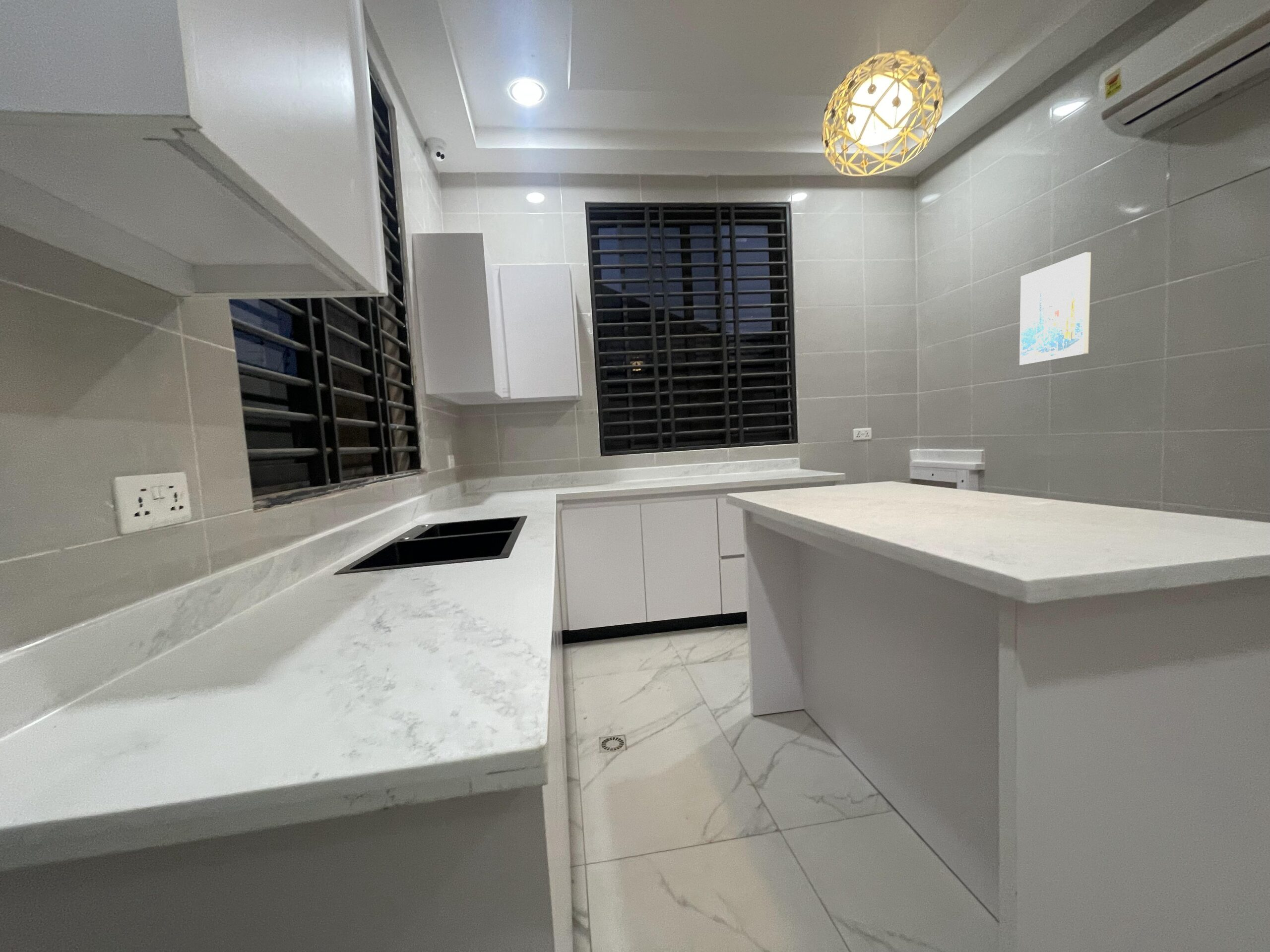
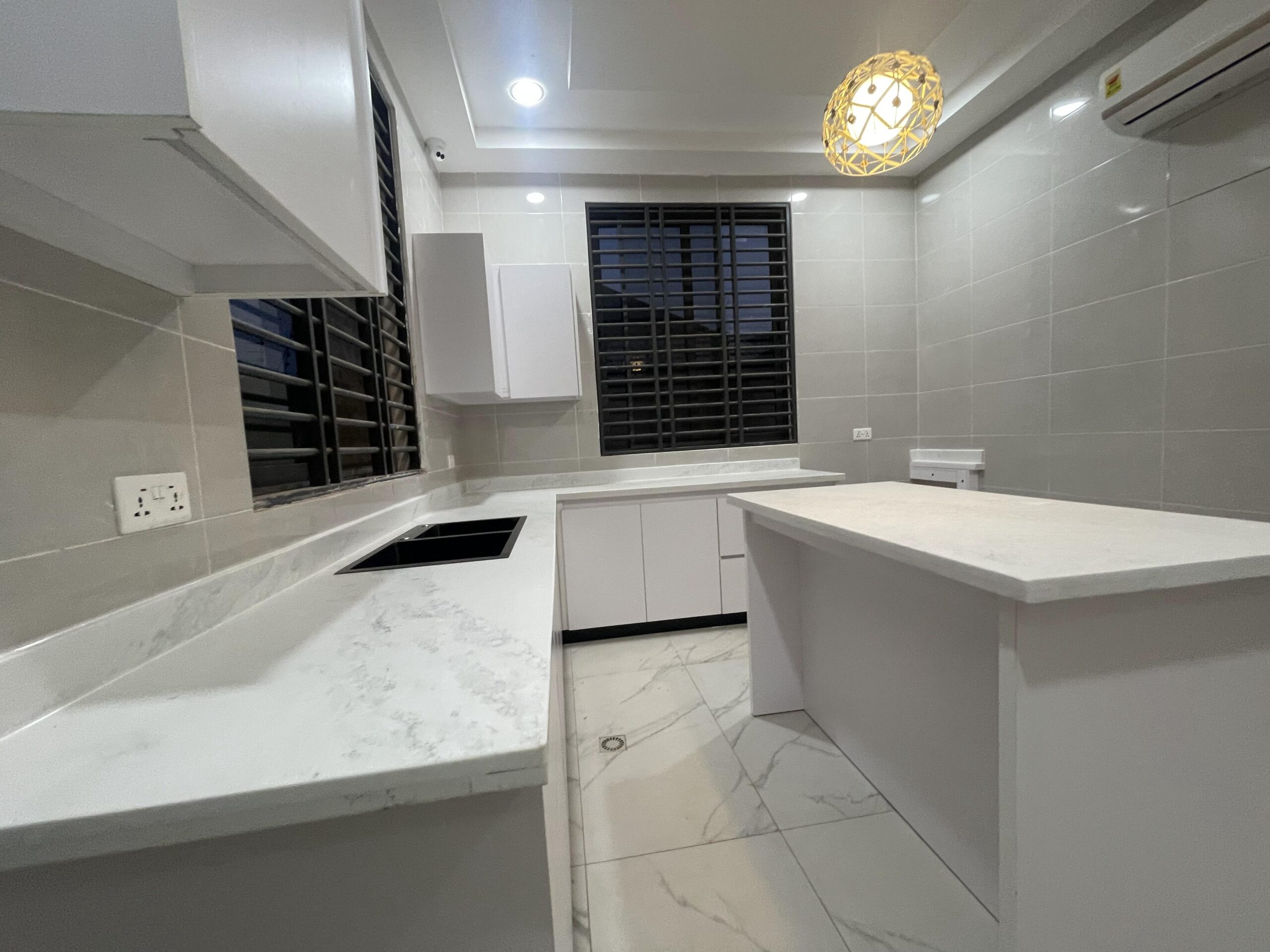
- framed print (1052, 312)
